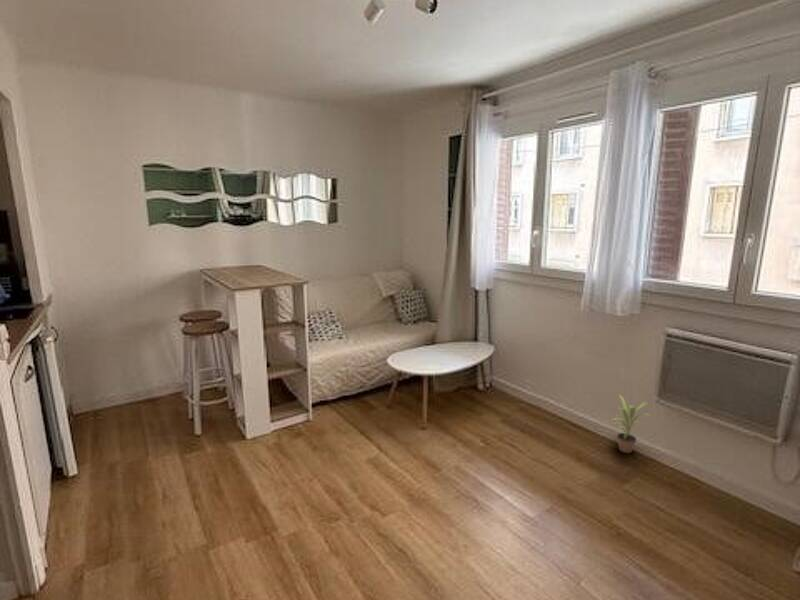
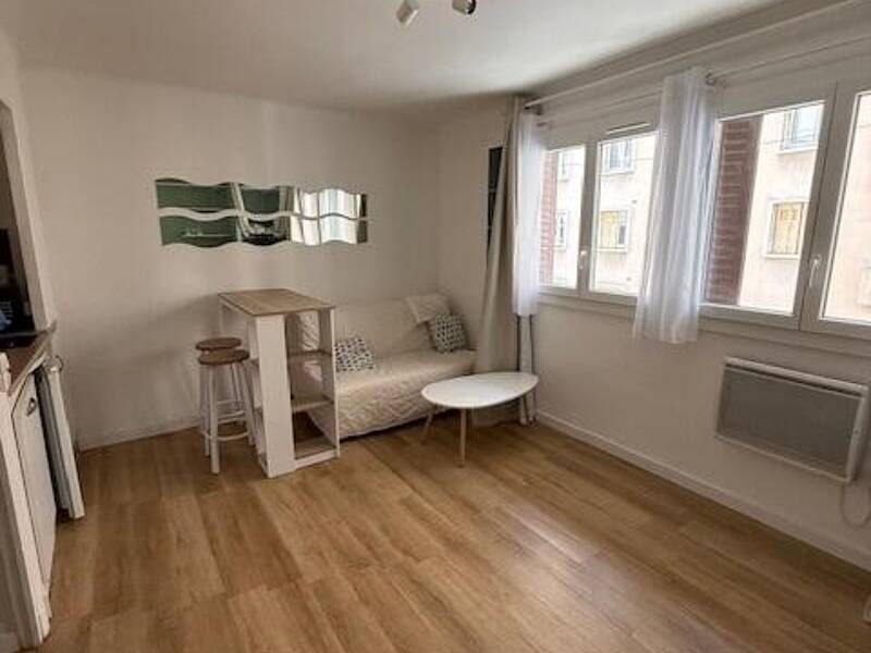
- potted plant (628, 424)
